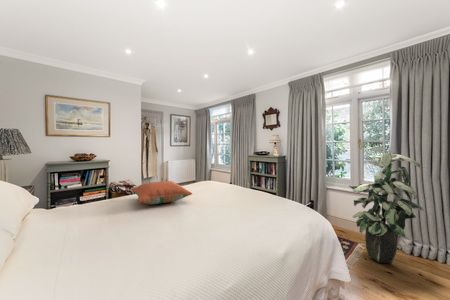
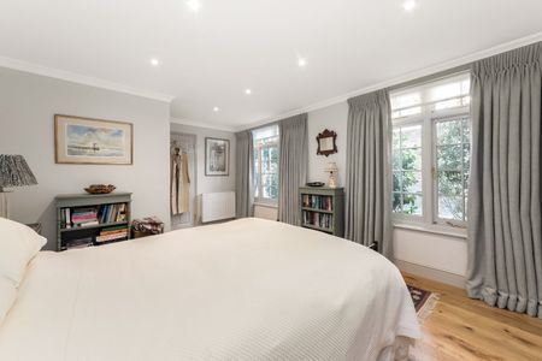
- pillow (160, 191)
- indoor plant (380, 202)
